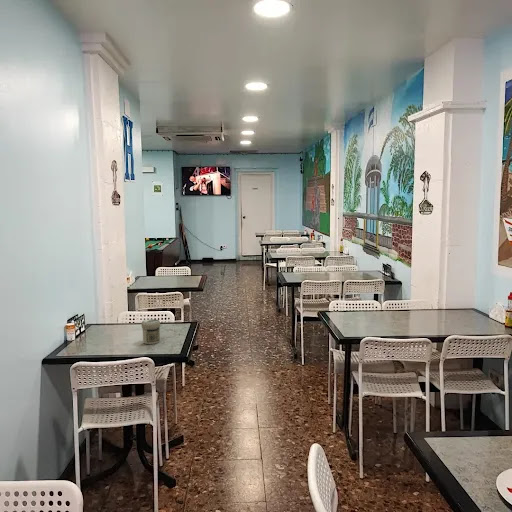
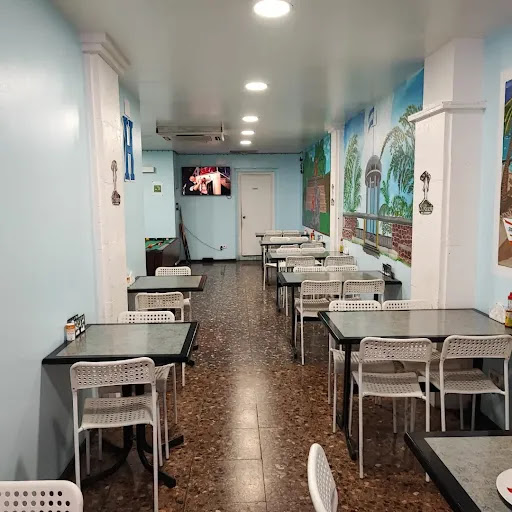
- jar (151, 331)
